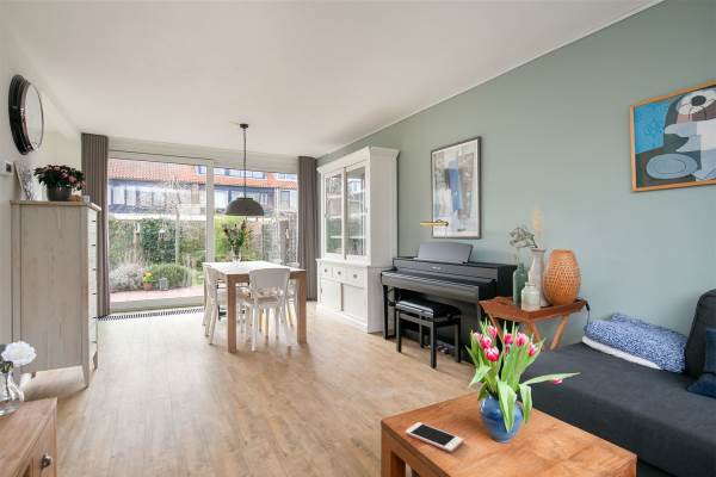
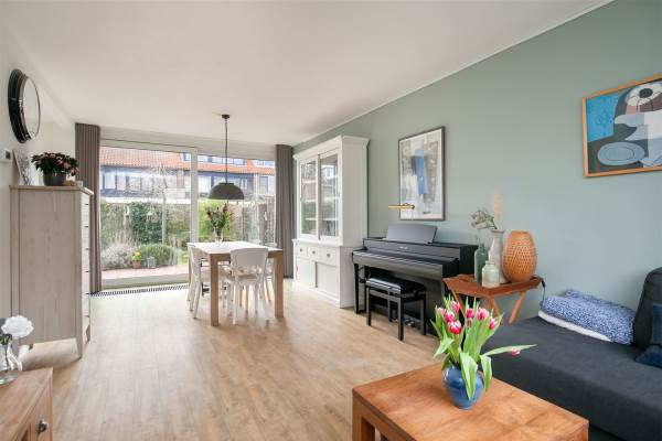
- cell phone (433, 435)
